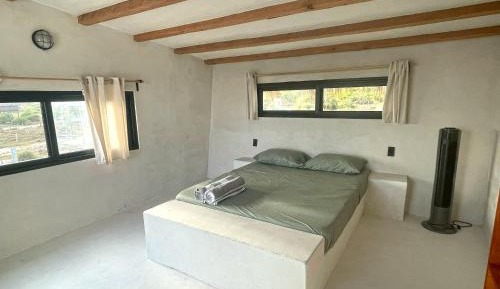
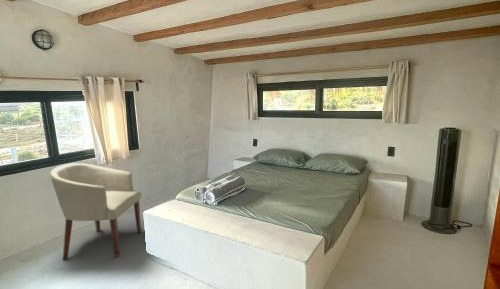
+ chair (97, 204)
